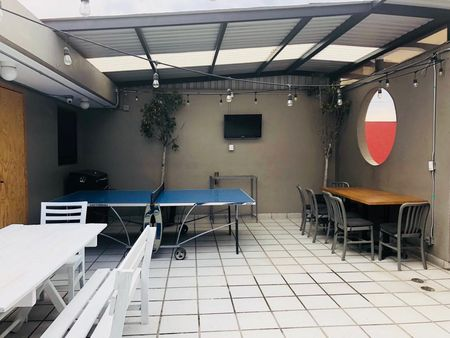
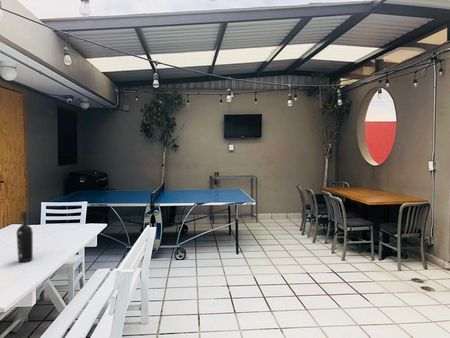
+ wine bottle (24, 236)
